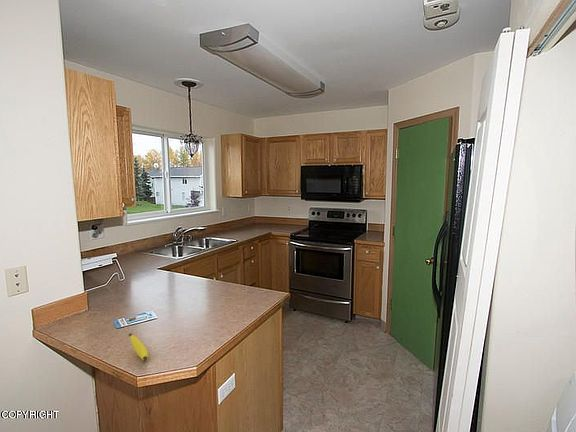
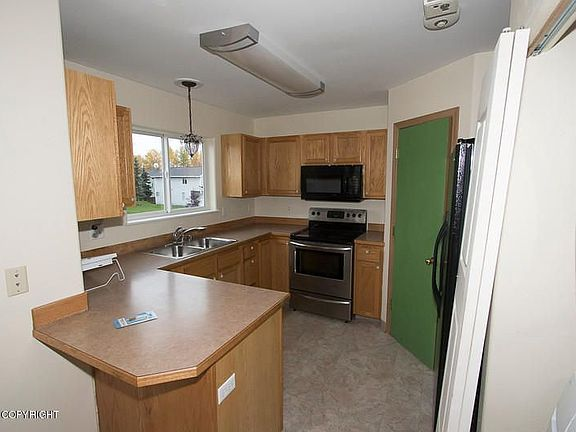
- banana (141, 348)
